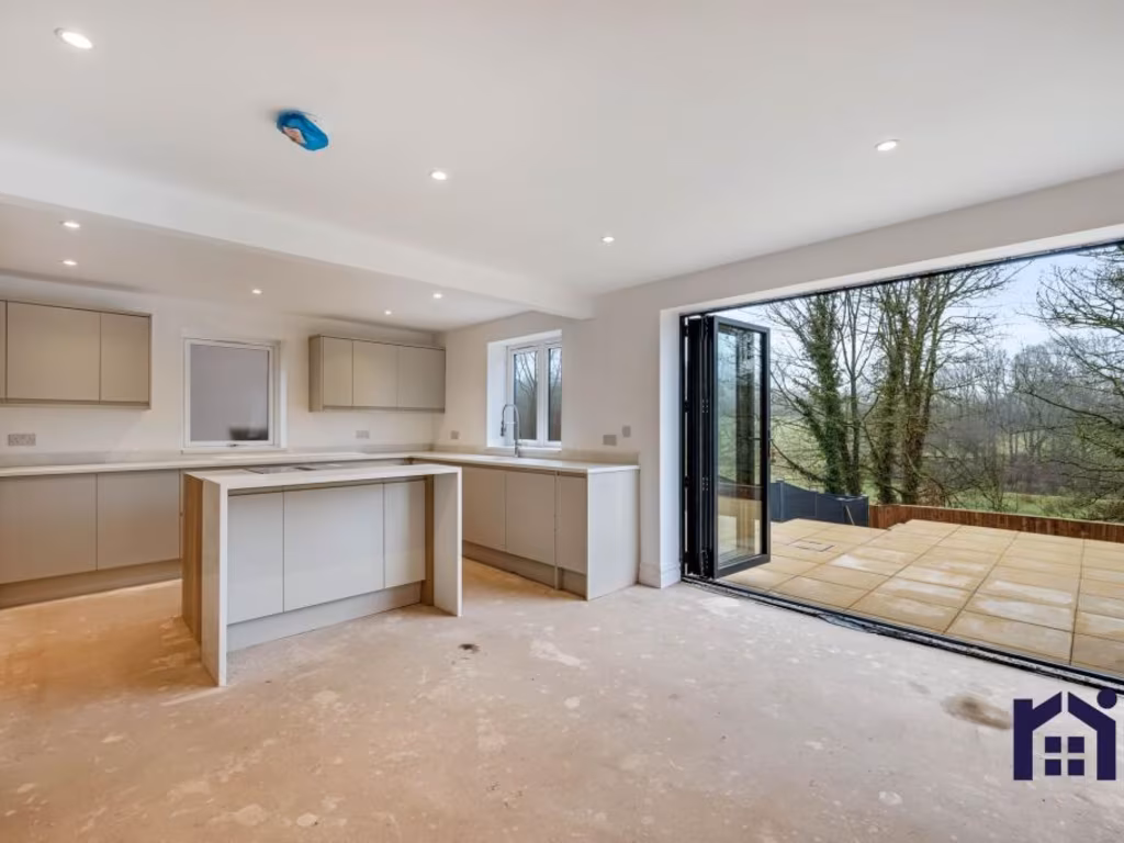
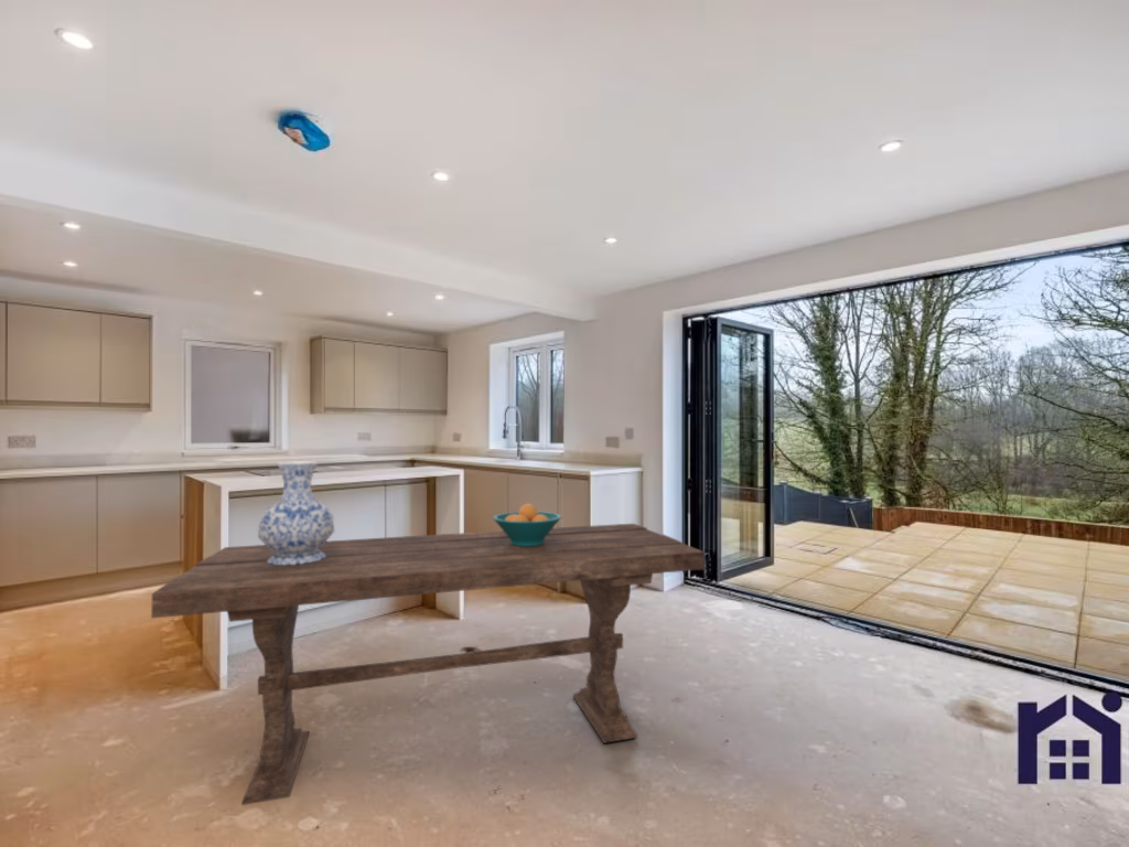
+ dining table (462, 653)
+ vase (297, 510)
+ fruit bowl (527, 523)
